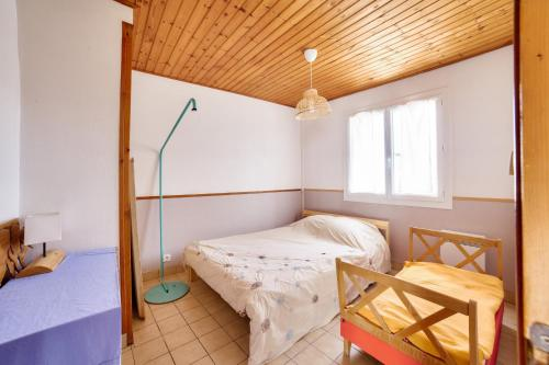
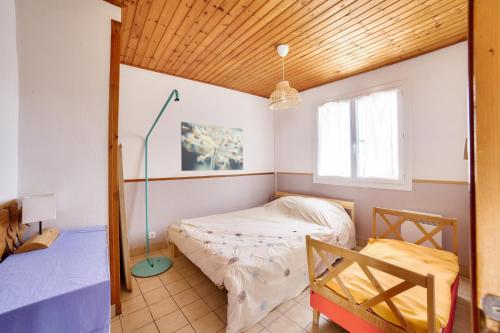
+ wall art (214, 148)
